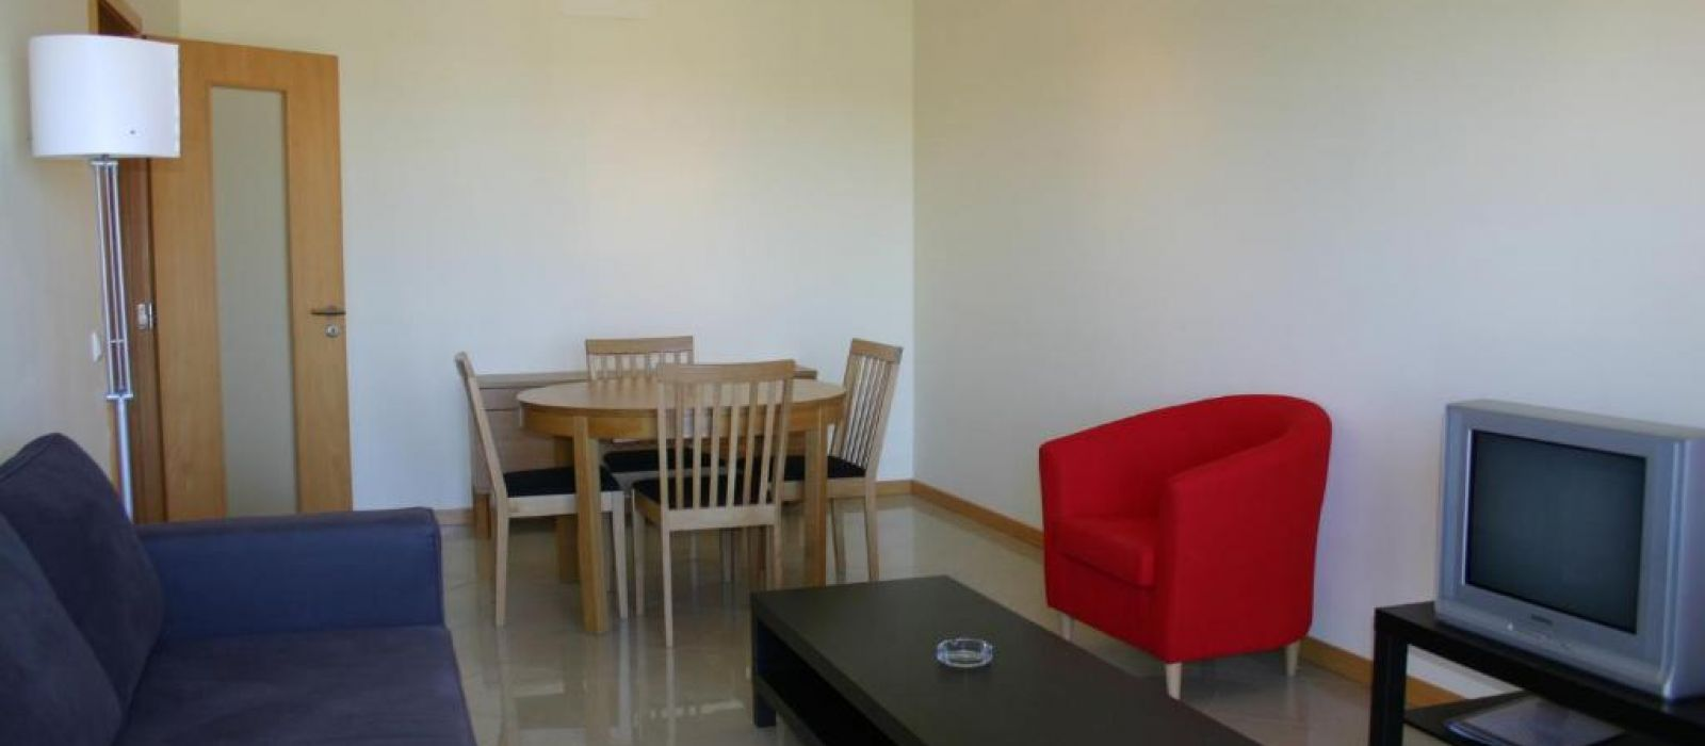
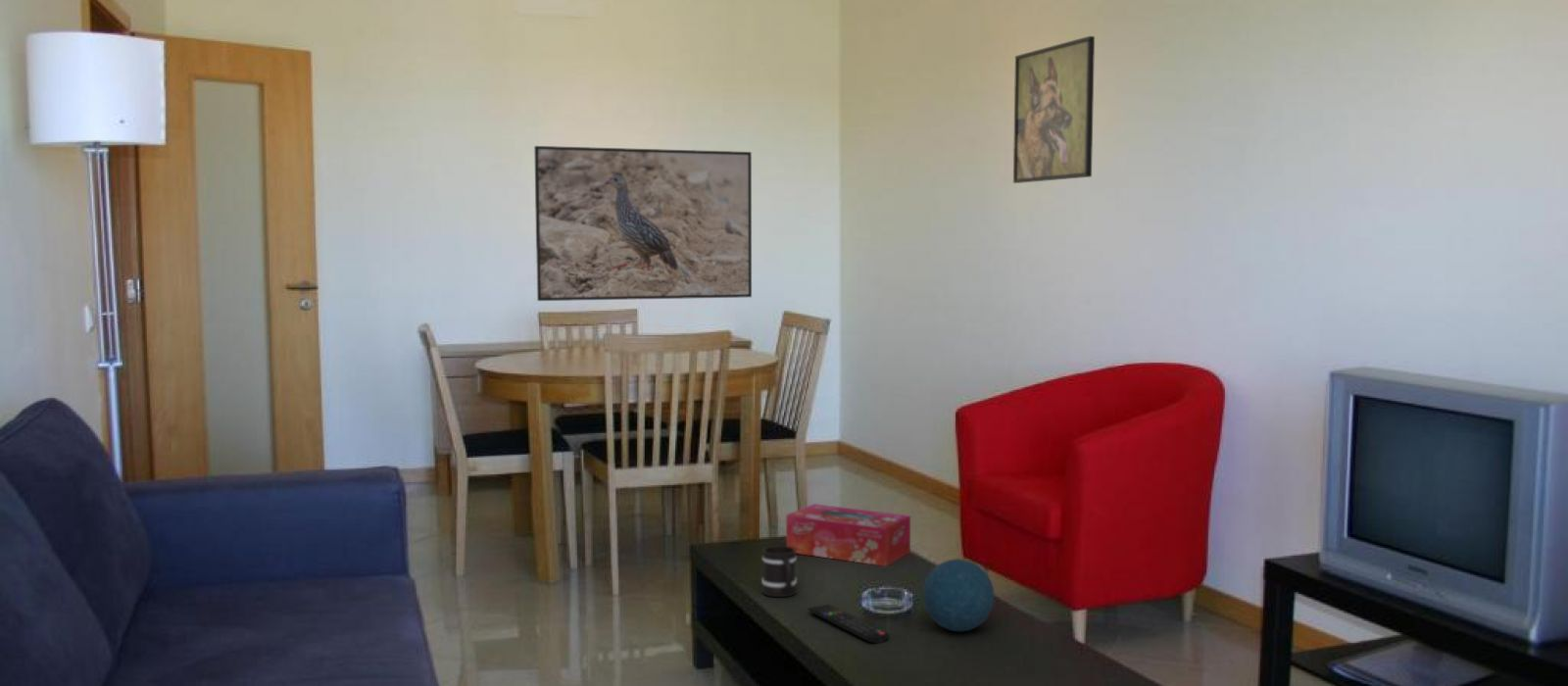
+ tissue box (848, 533)
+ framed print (1052, 113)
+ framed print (647, 224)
+ remote control (848, 623)
+ decorative orb (957, 595)
+ mug (781, 572)
